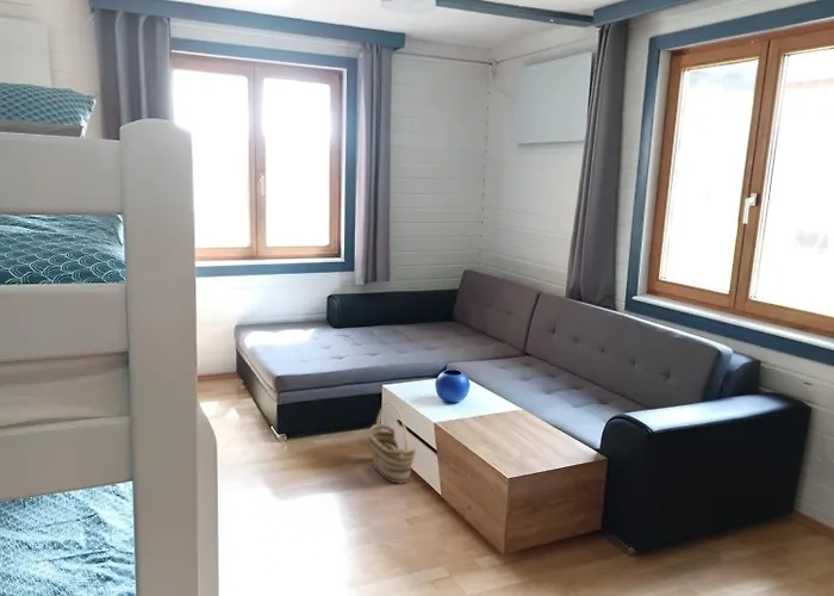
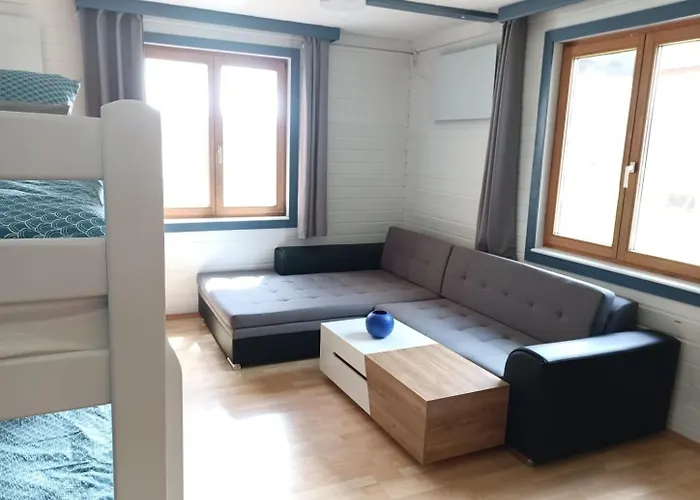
- basket (392, 437)
